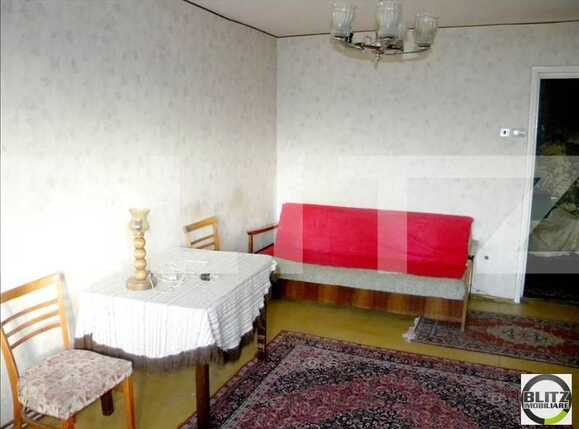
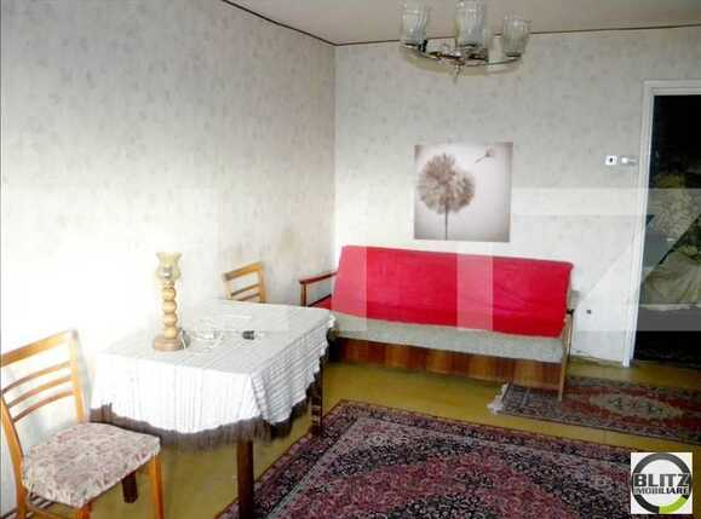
+ wall art (461, 192)
